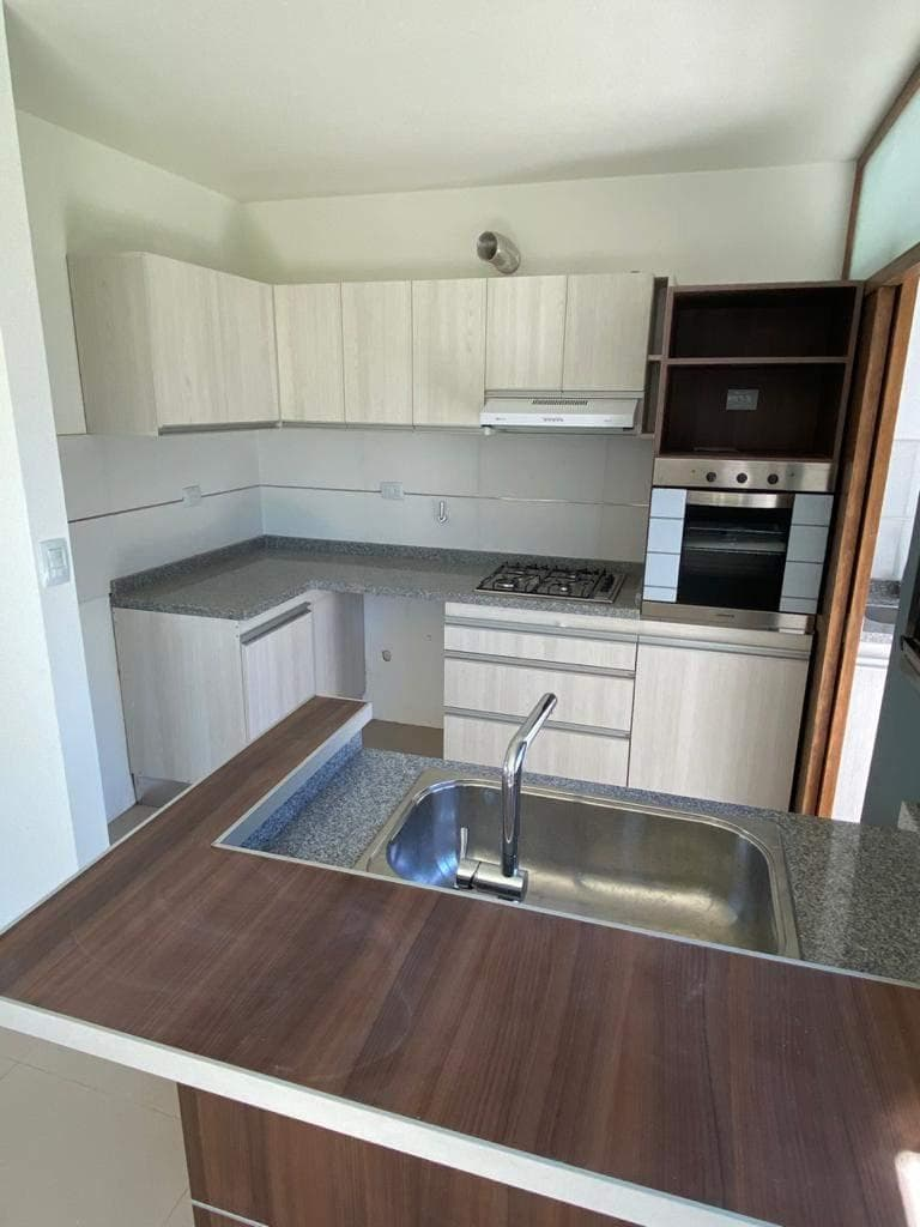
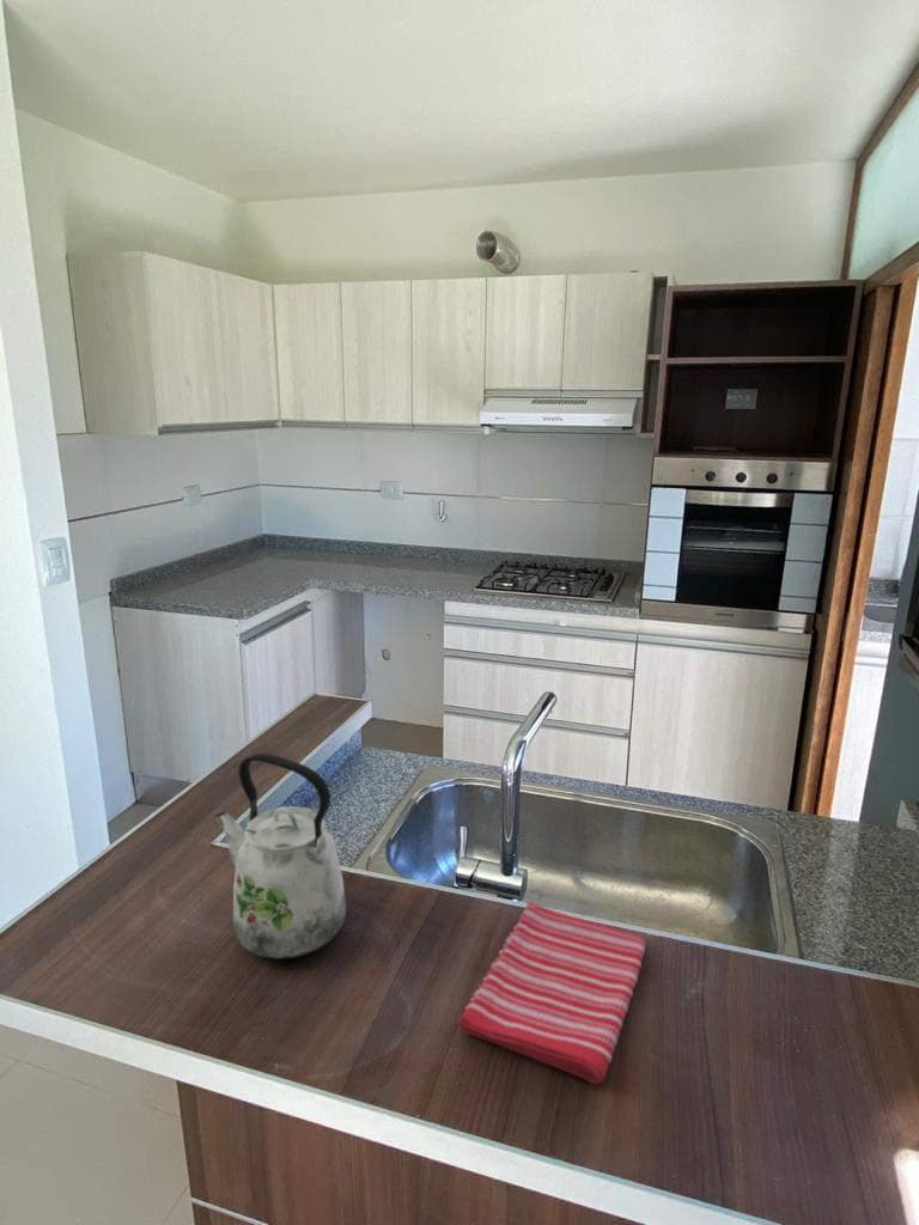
+ dish towel (558, 979)
+ kettle (270, 841)
